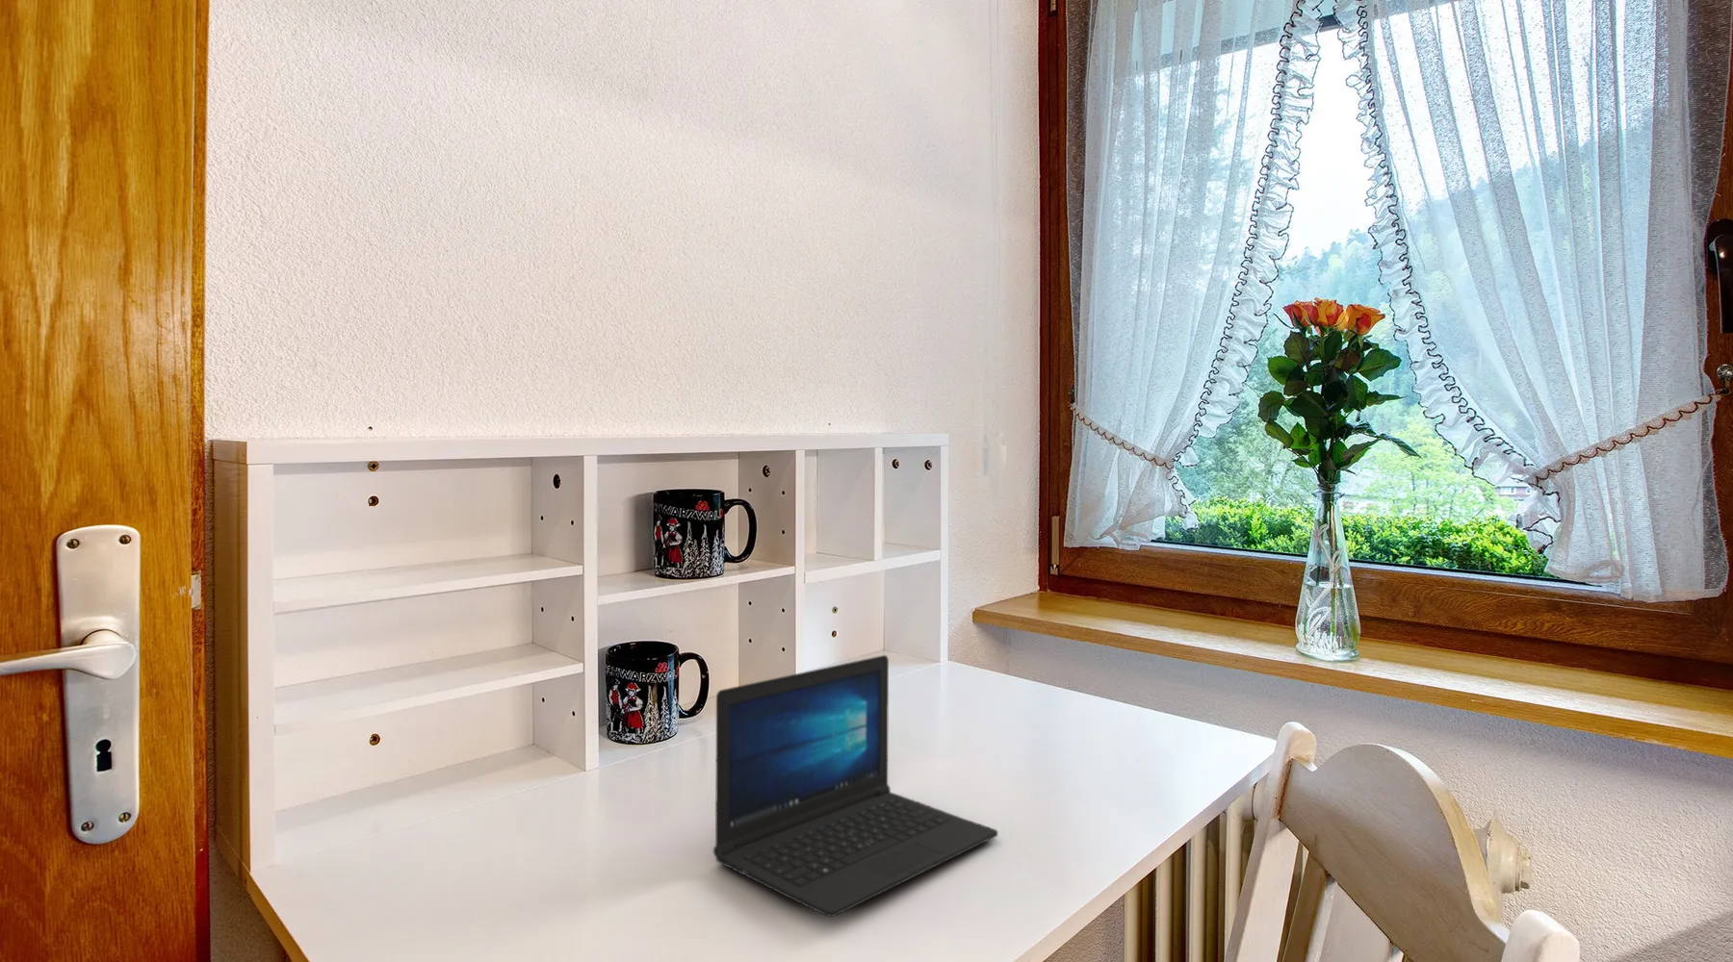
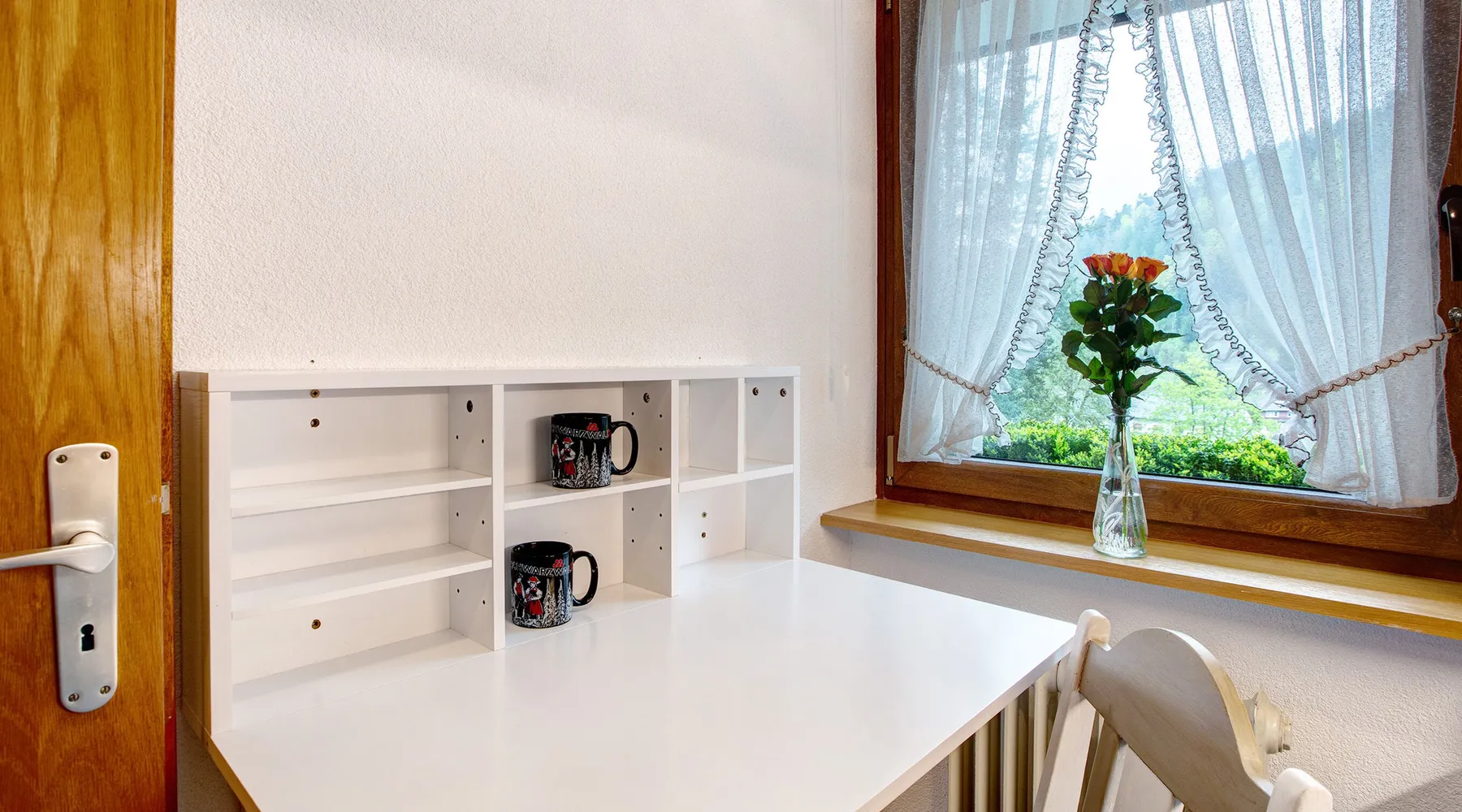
- laptop (859, 765)
